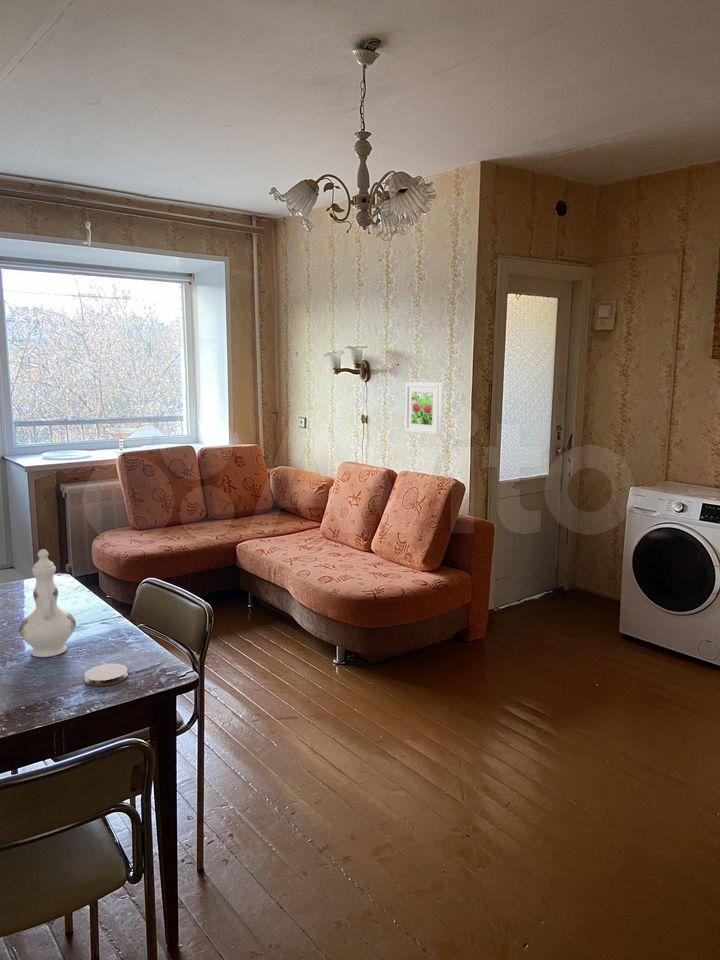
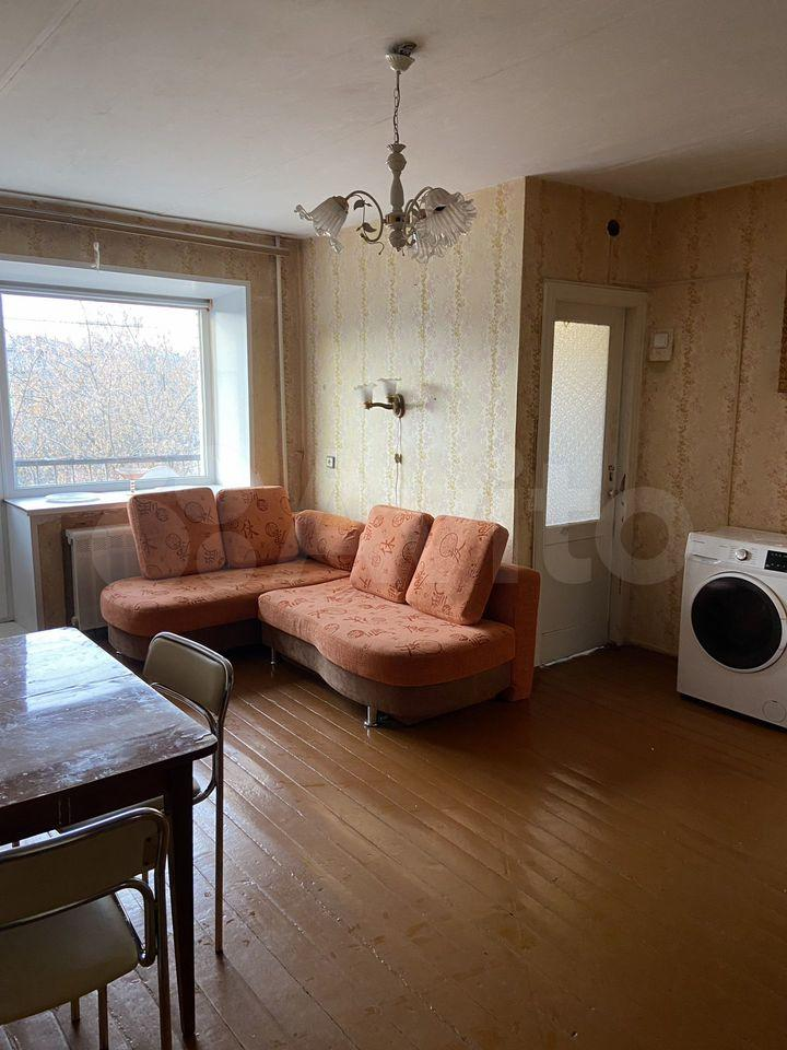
- chinaware (46, 598)
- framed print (422, 408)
- coaster (106, 674)
